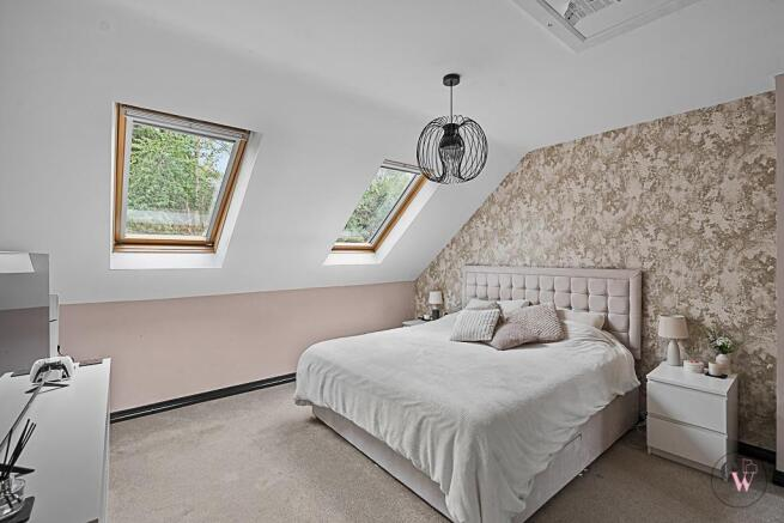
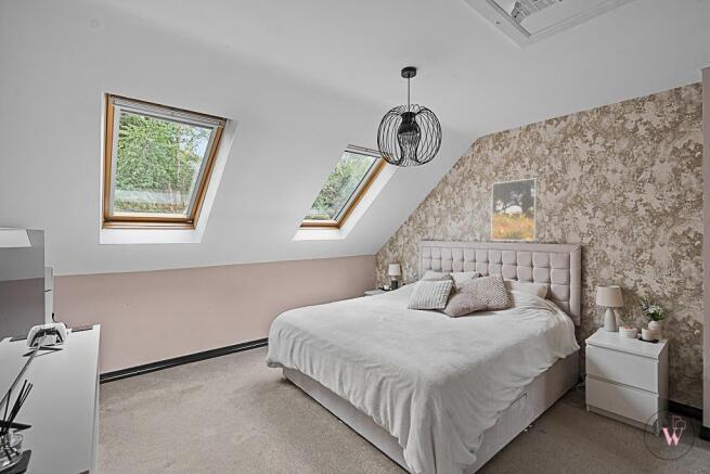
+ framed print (513, 210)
